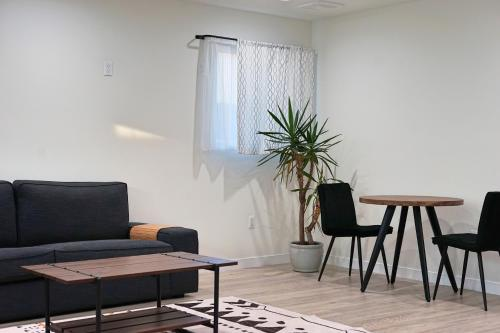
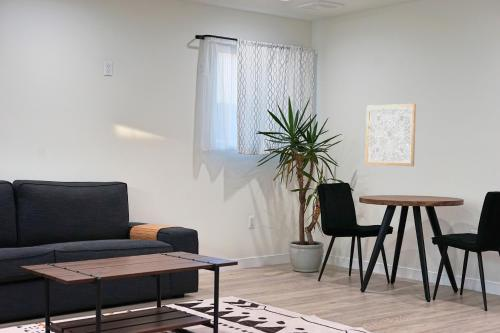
+ wall art (391, 132)
